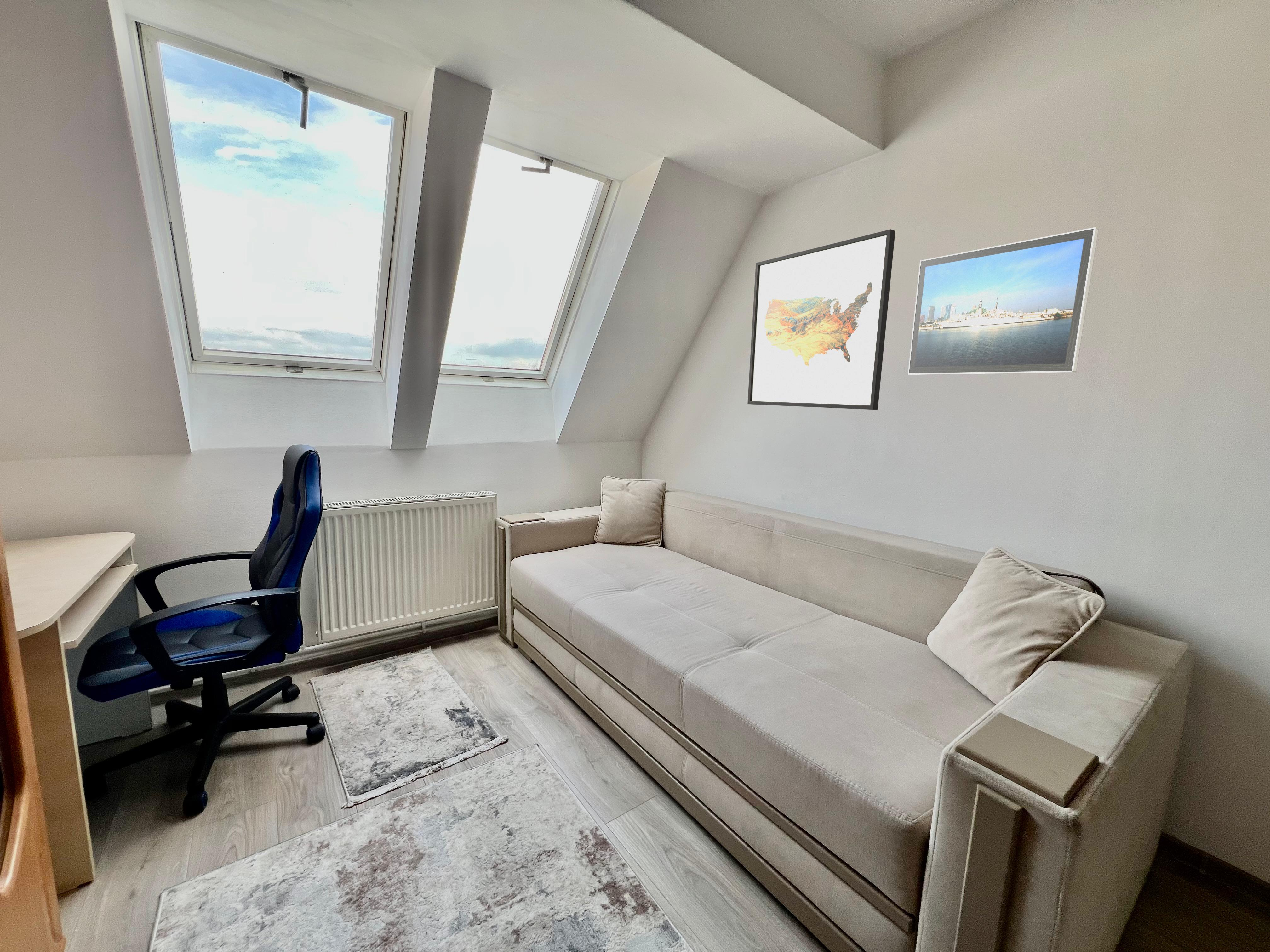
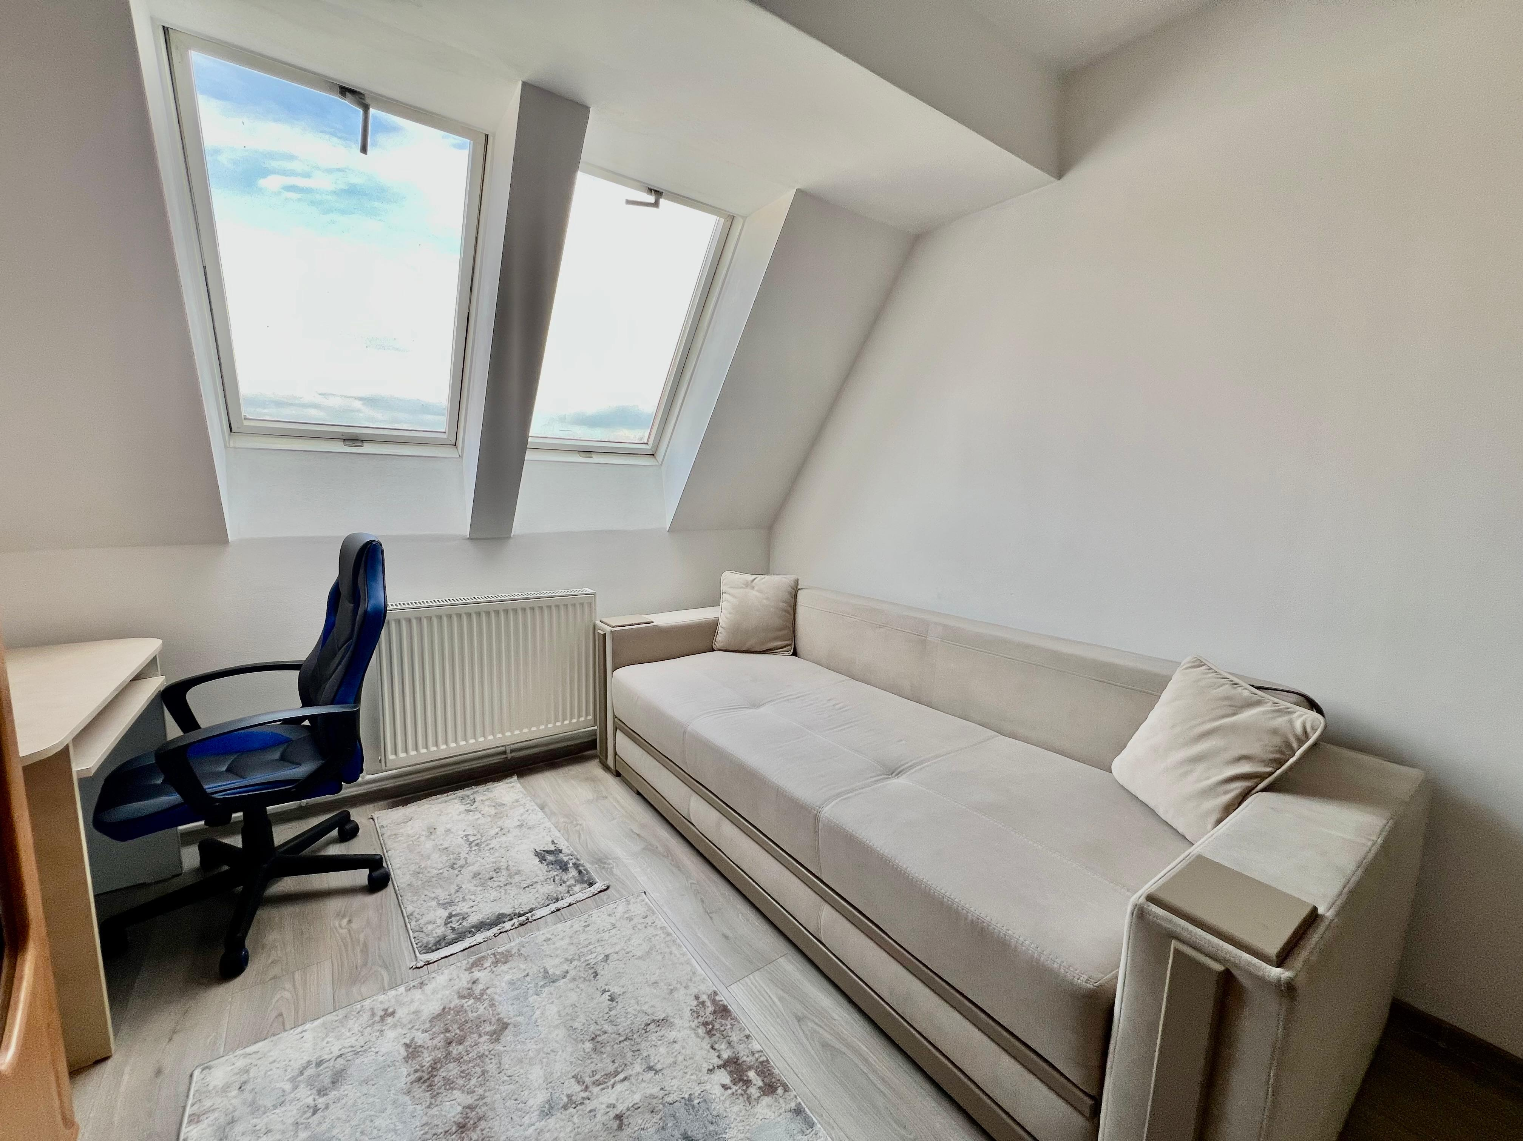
- wall art (811, 329)
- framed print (991, 311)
